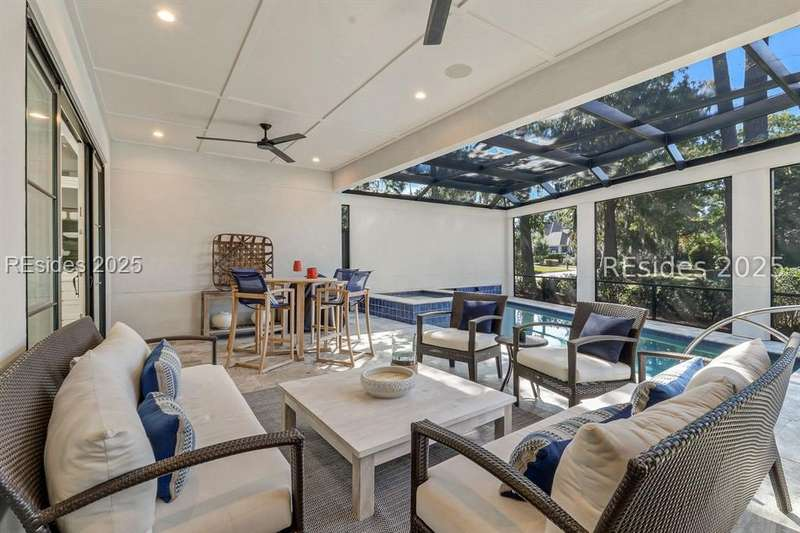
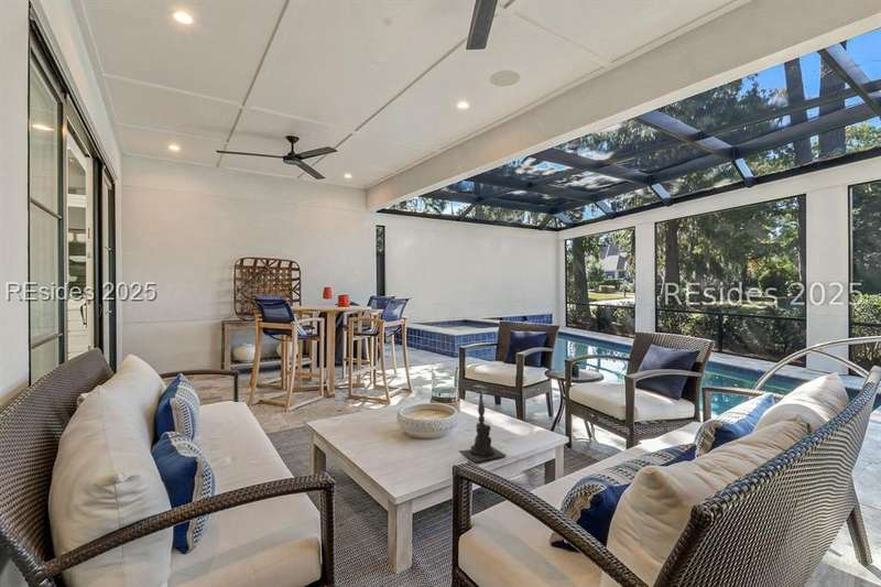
+ candle holder (481, 416)
